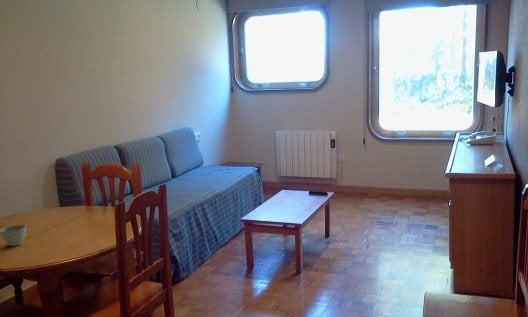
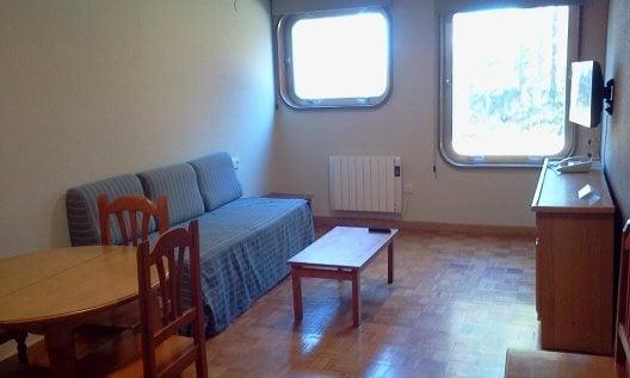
- flower pot (14, 236)
